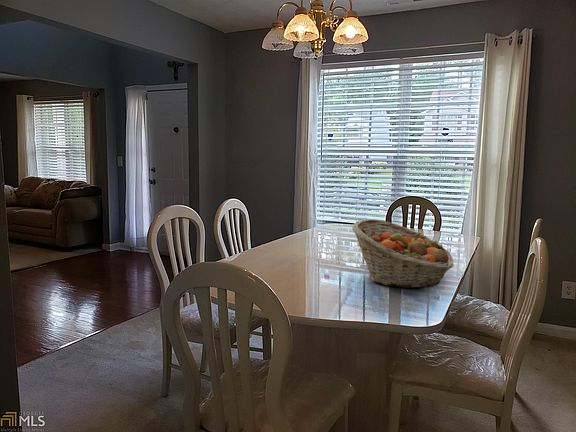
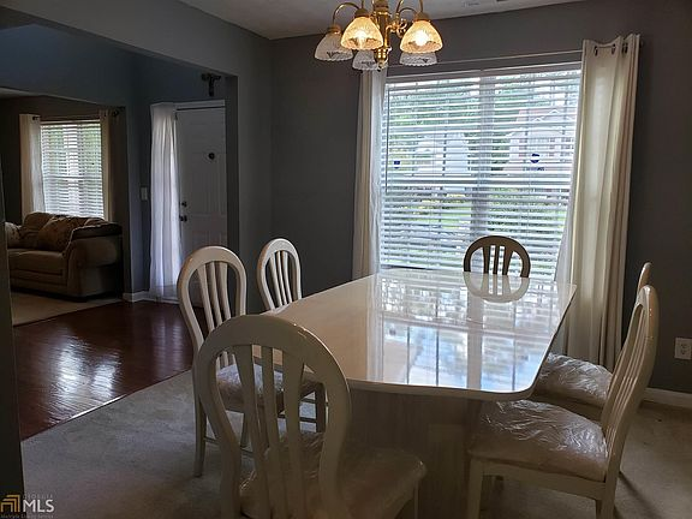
- fruit basket (401, 250)
